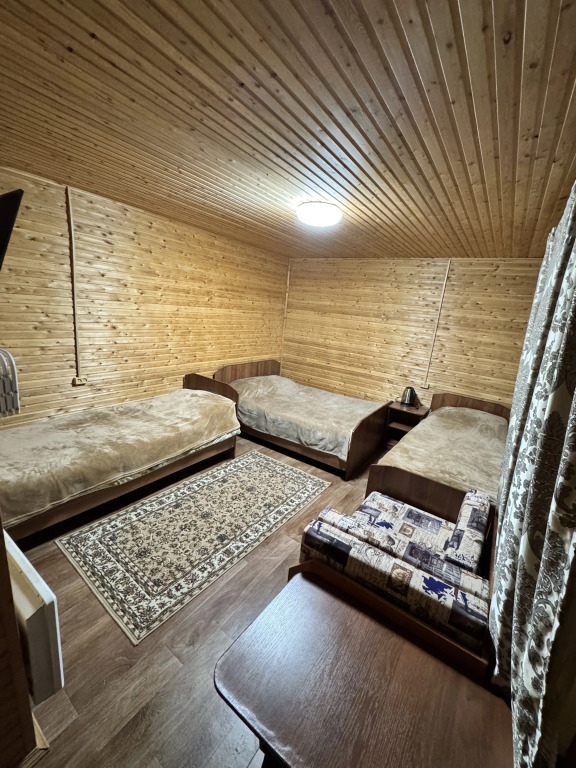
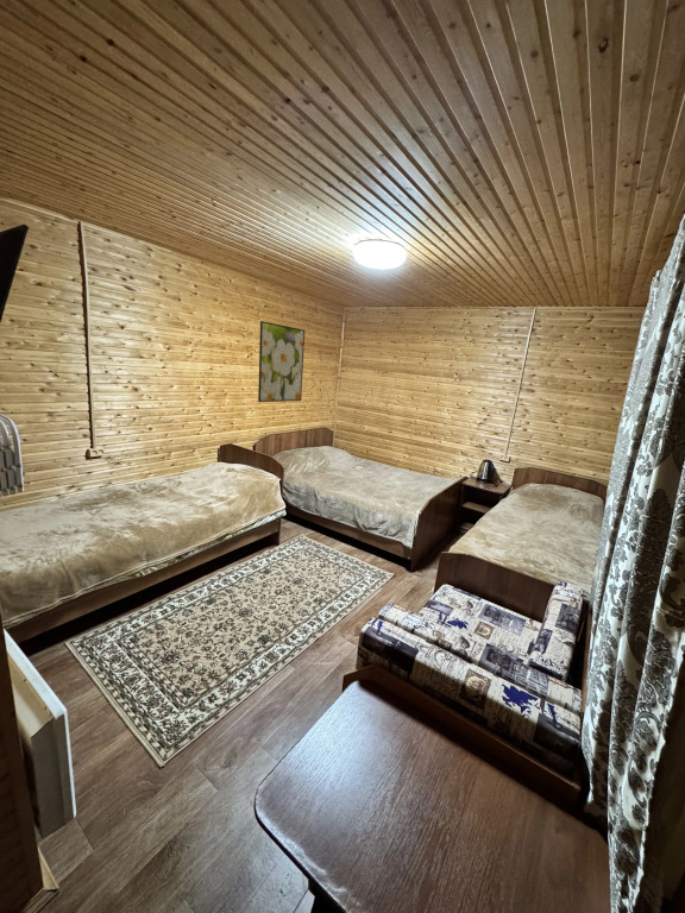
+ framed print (282, 364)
